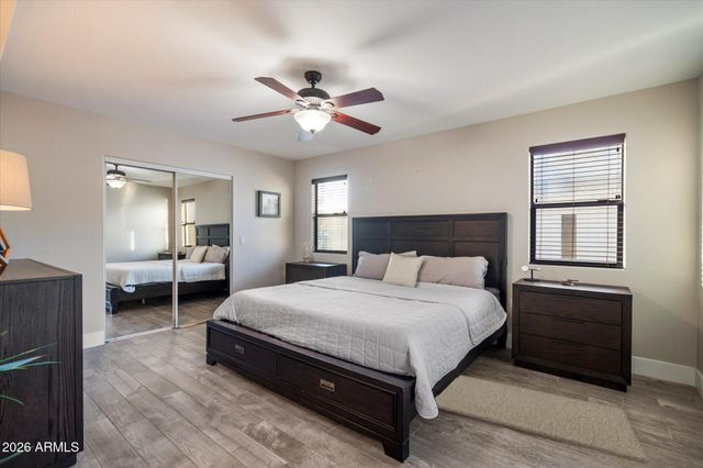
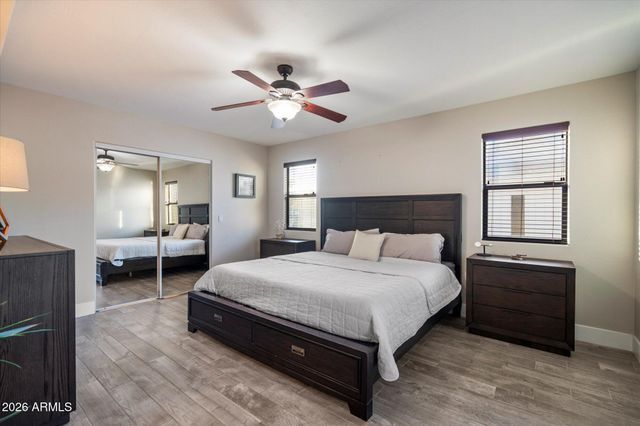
- rug (504, 402)
